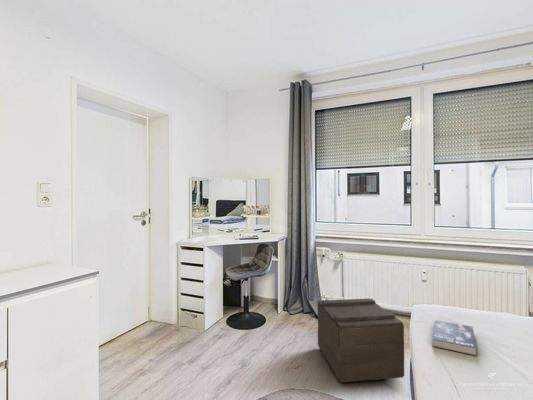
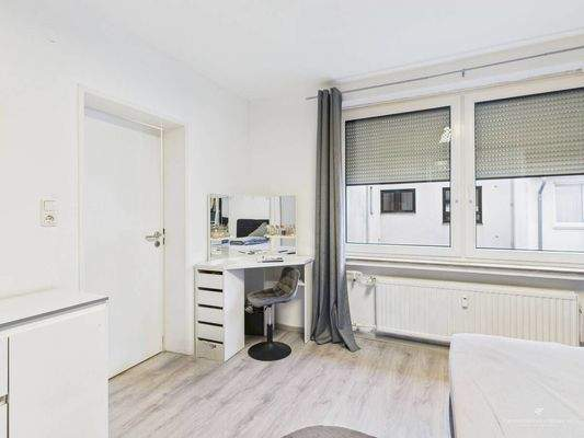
- book (453, 336)
- wooden crate (356, 335)
